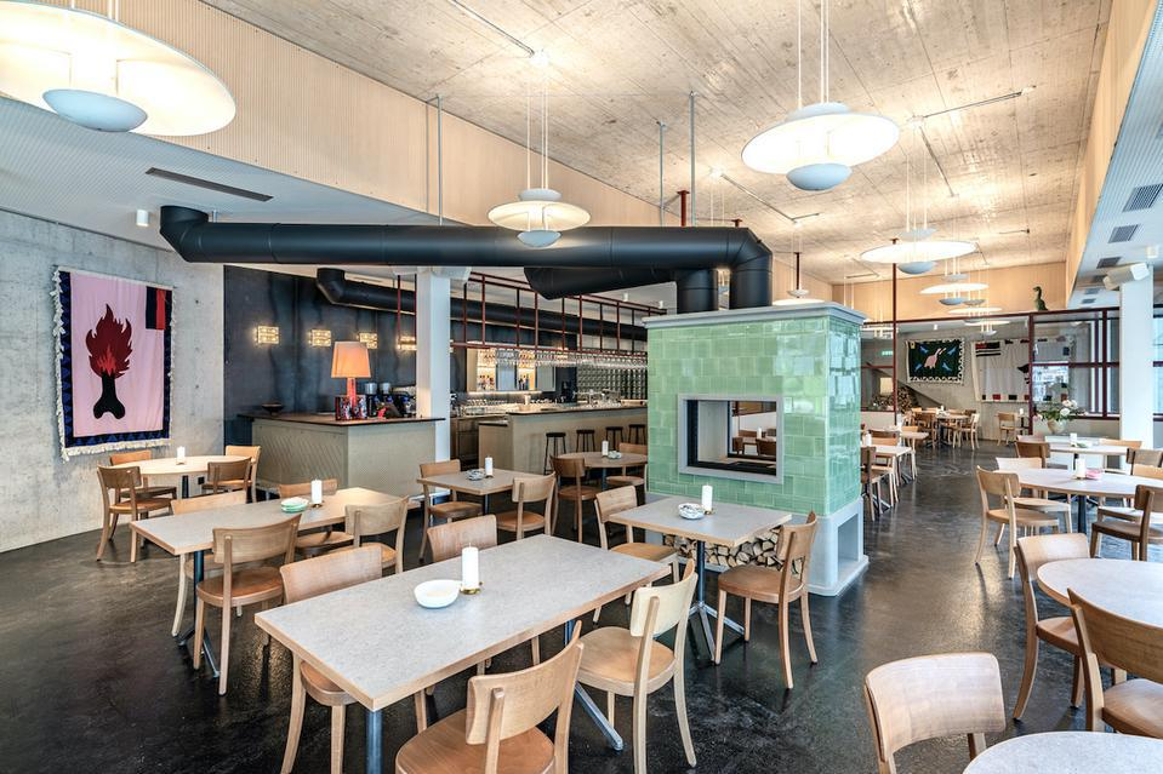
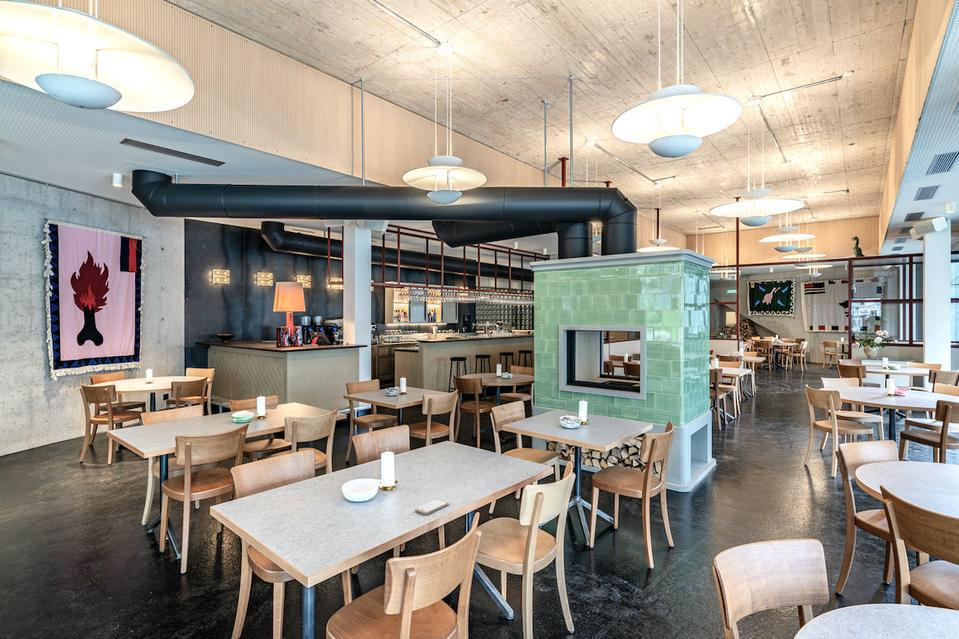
+ smartphone (432, 506)
